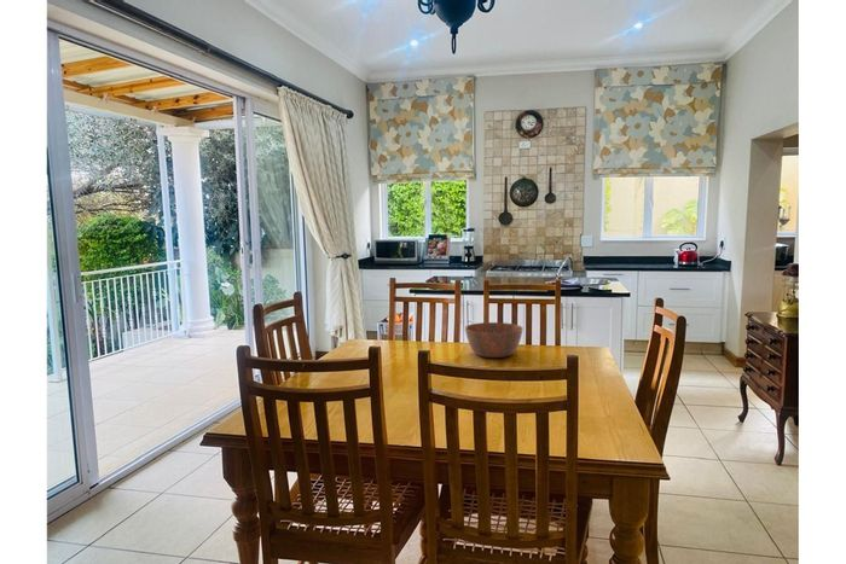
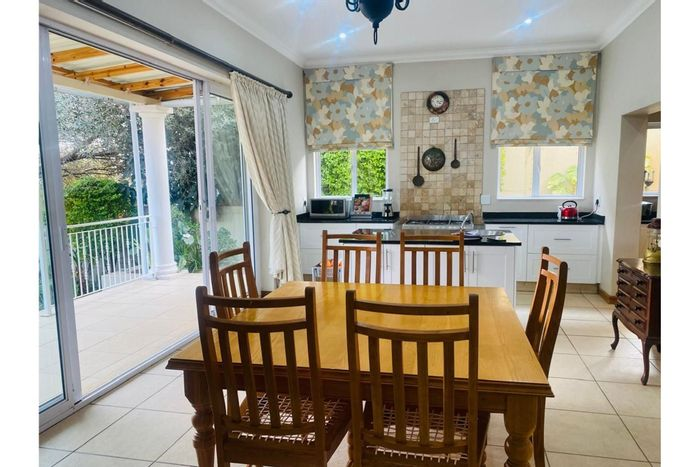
- bowl (493, 341)
